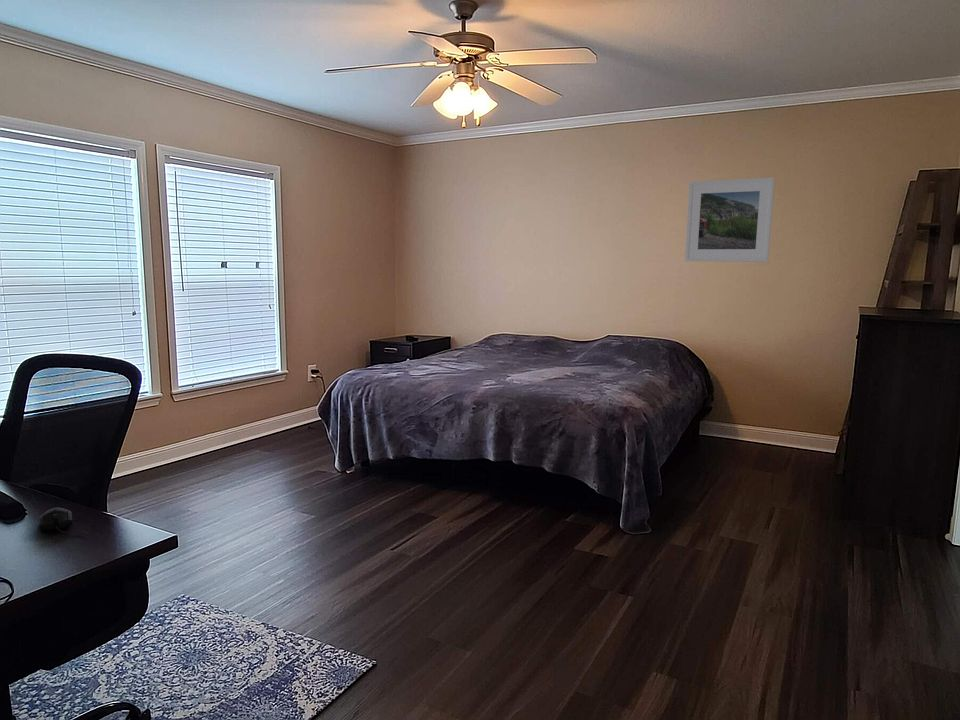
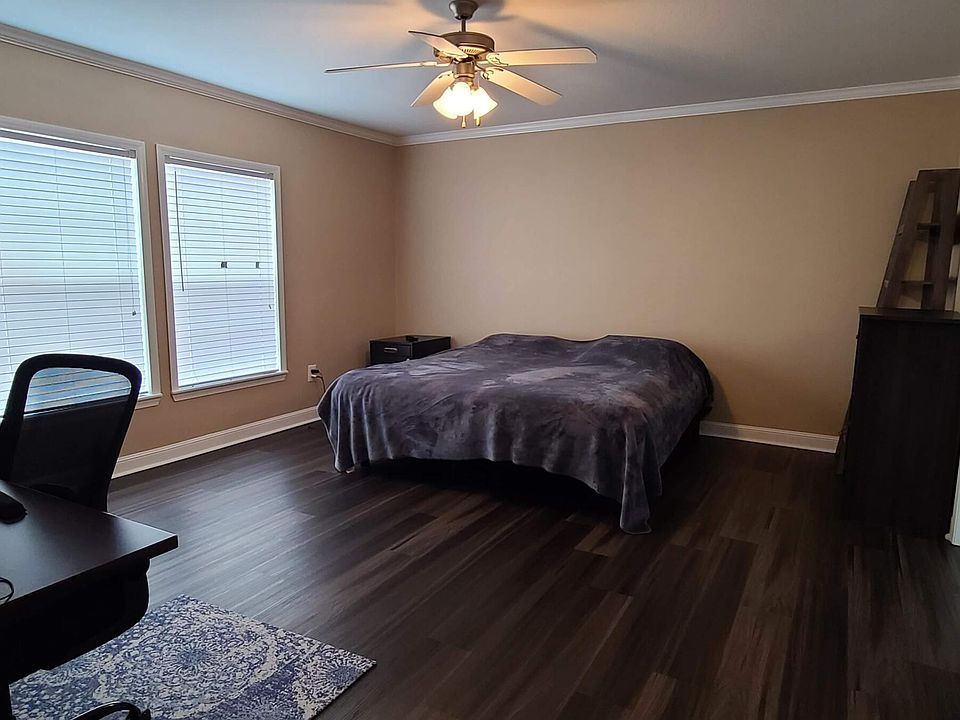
- computer mouse (62, 519)
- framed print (728, 221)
